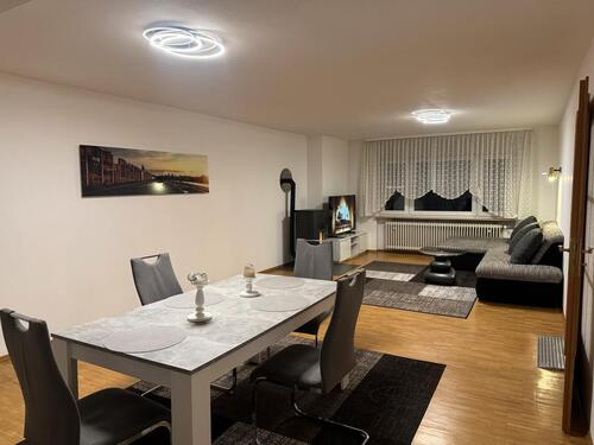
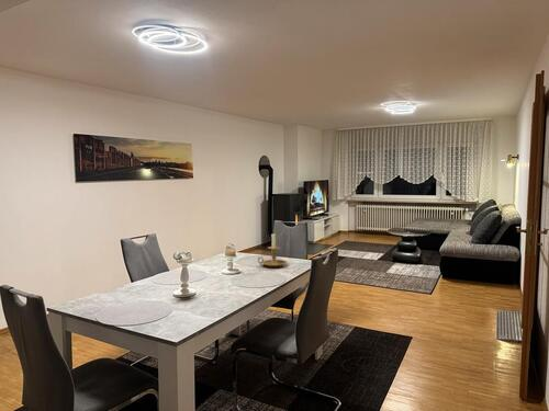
+ candle holder (273, 249)
